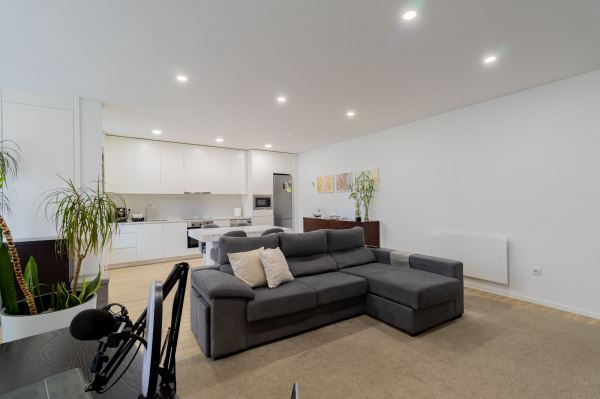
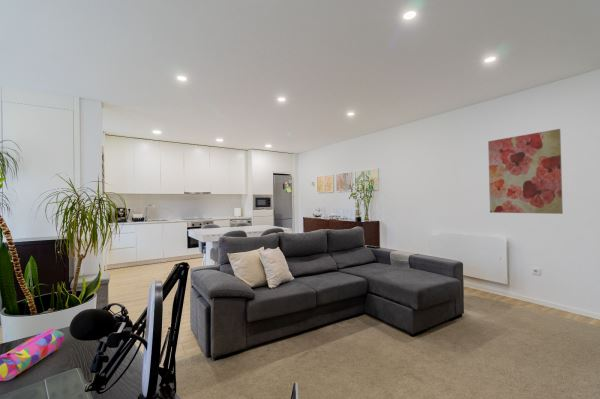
+ wall art (522, 174)
+ pencil case (30, 352)
